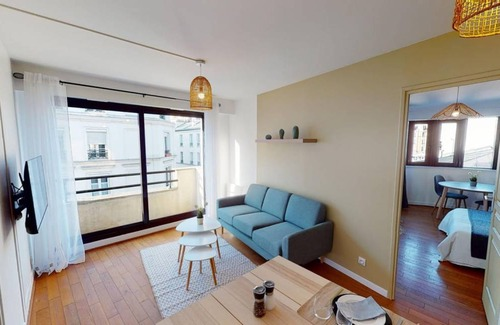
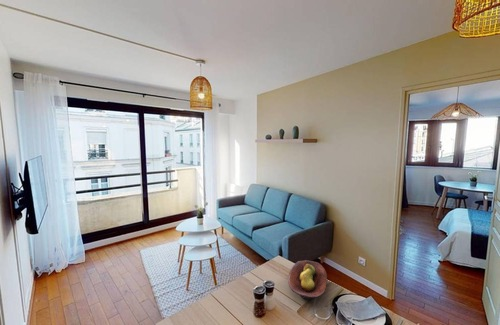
+ fruit bowl (307, 277)
